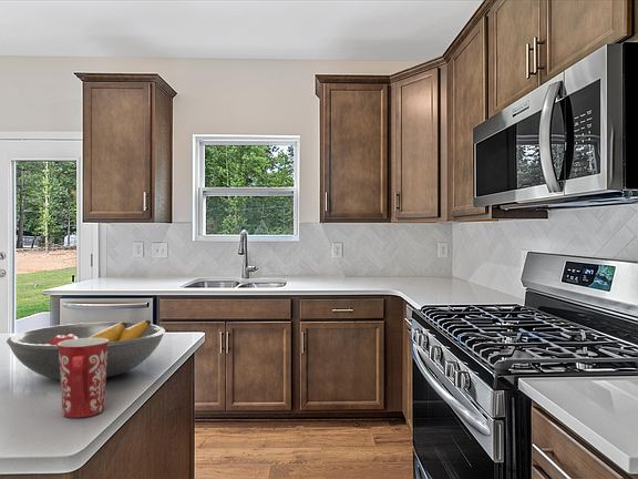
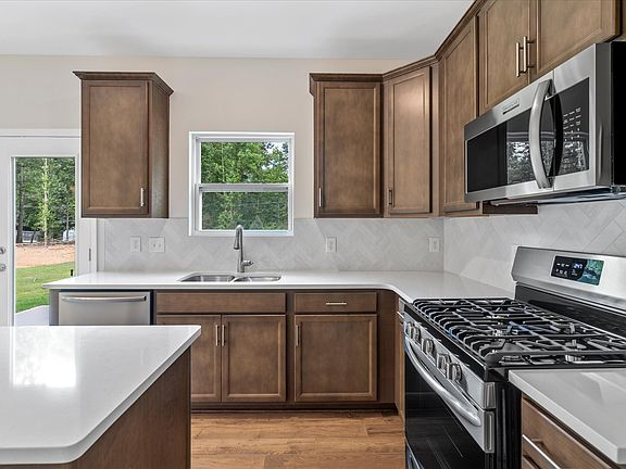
- fruit bowl (90, 337)
- mug (81, 378)
